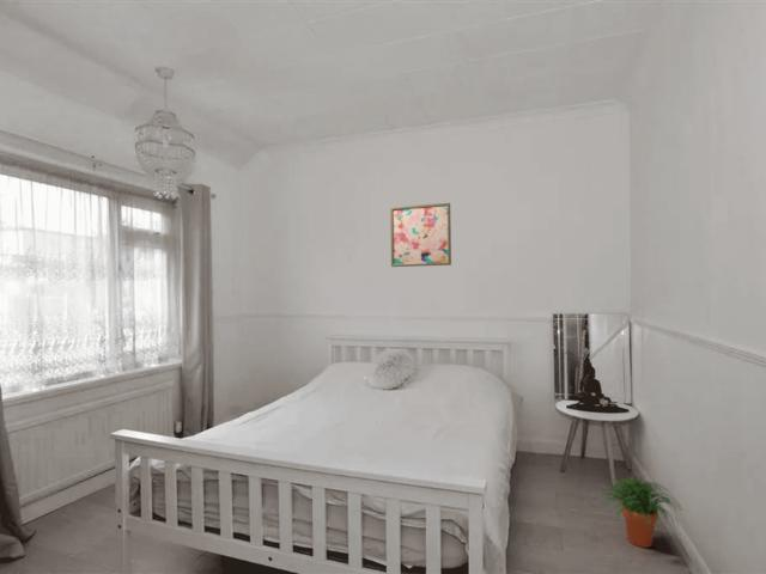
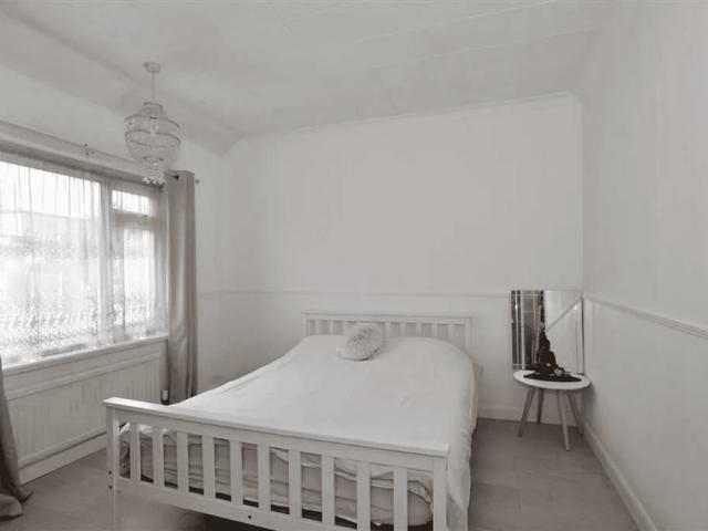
- potted plant (638, 511)
- wall art (420, 236)
